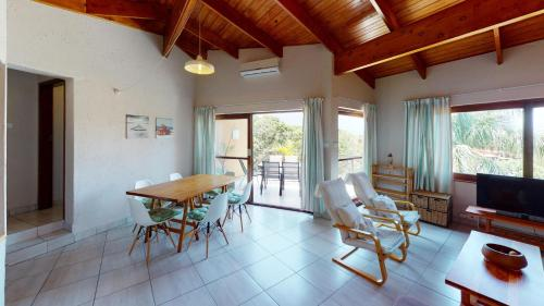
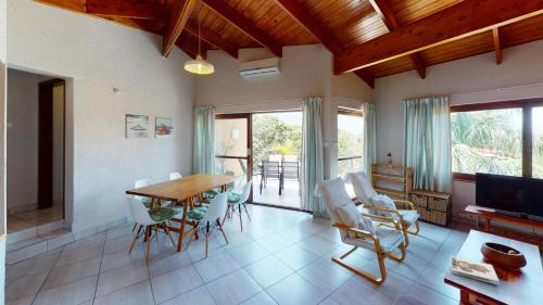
+ board game (471, 268)
